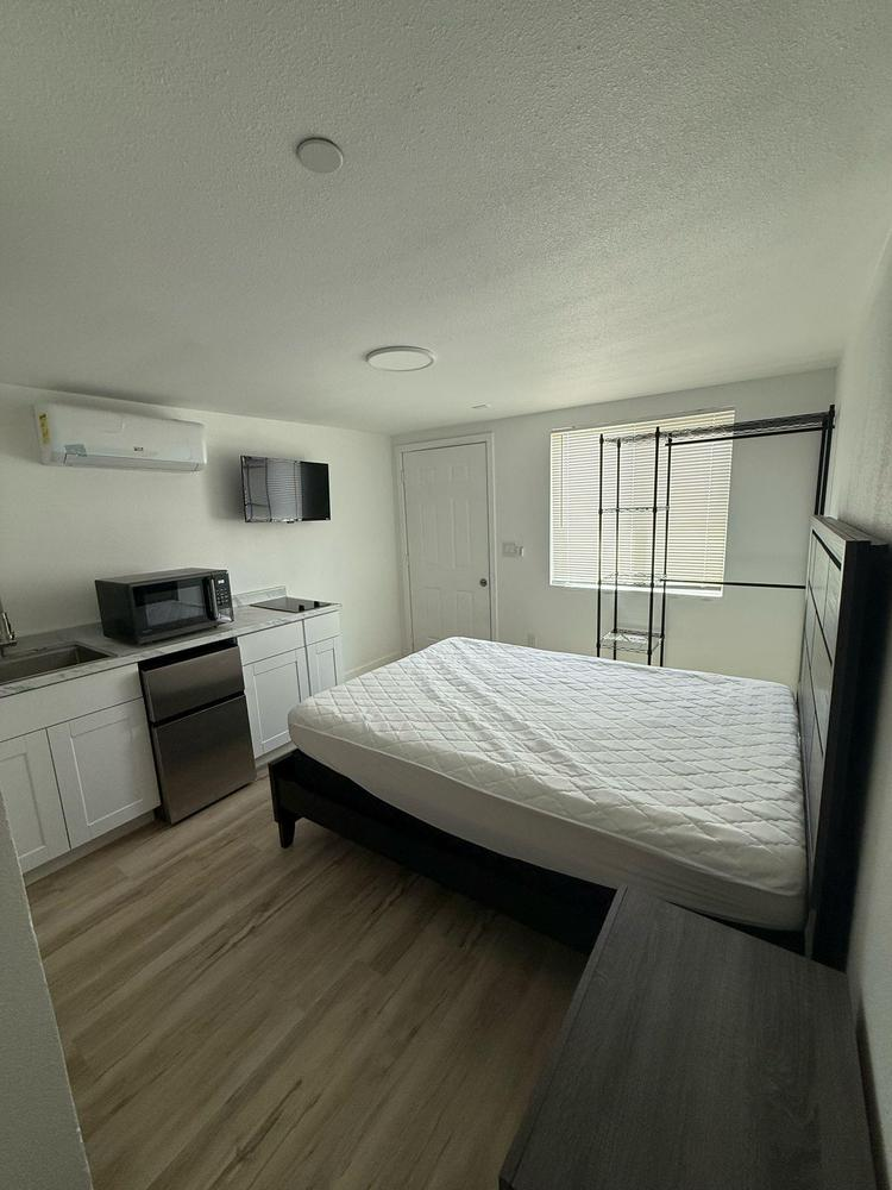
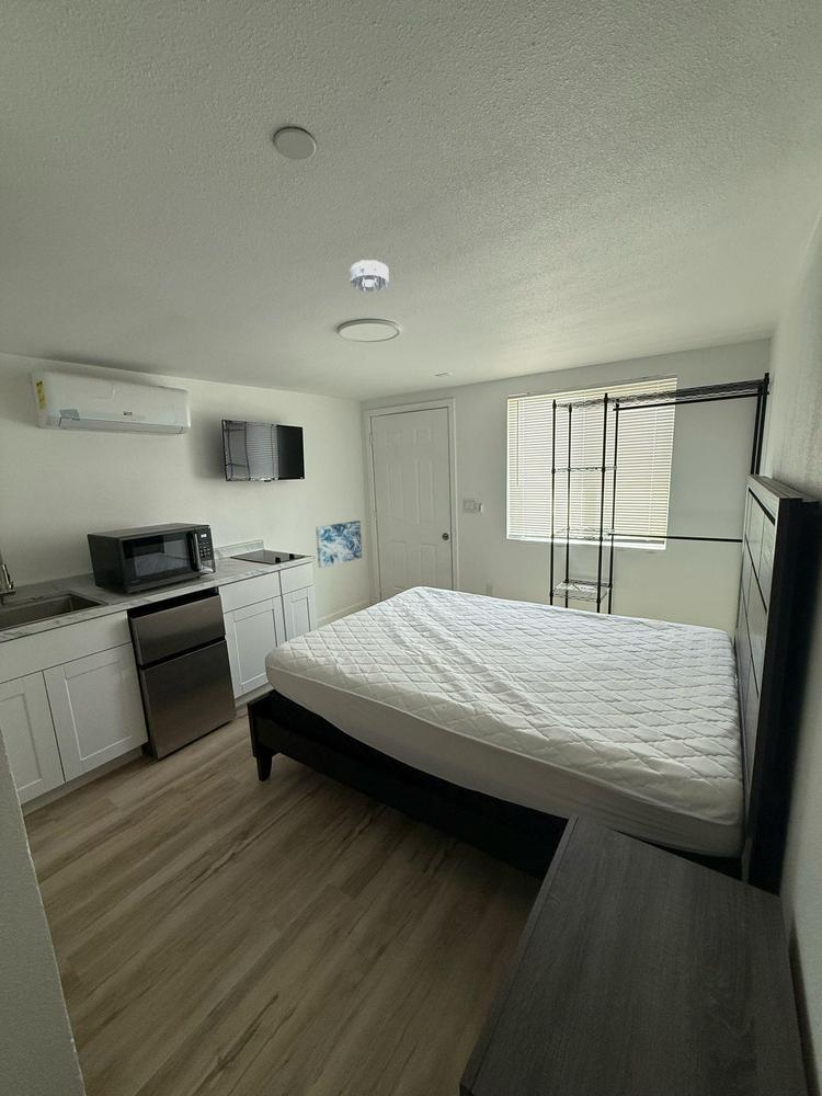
+ smoke detector (369, 275)
+ wall art (340, 543)
